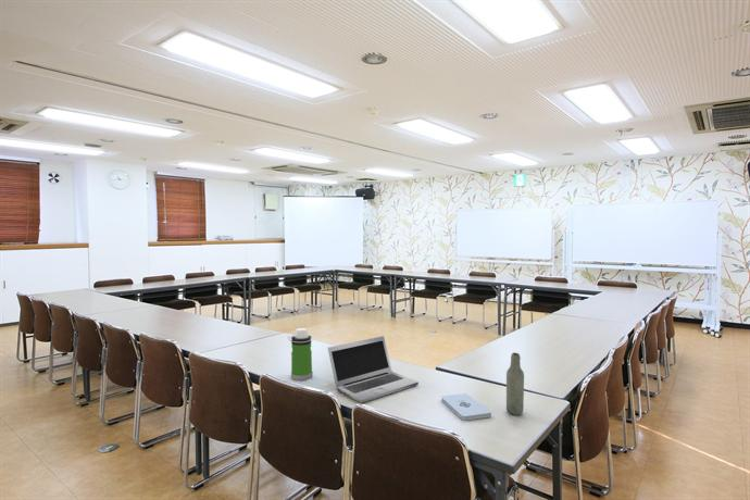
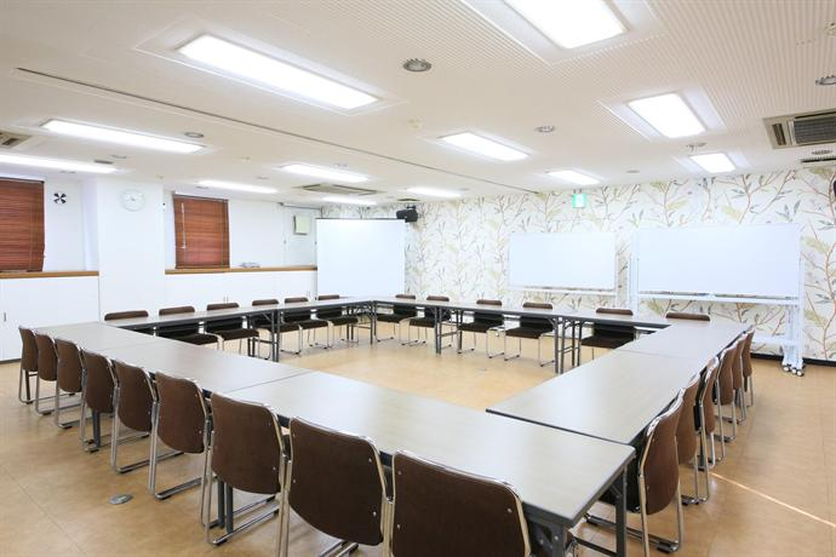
- notepad (464, 405)
- water bottle (301, 352)
- laptop (373, 366)
- bottle (514, 383)
